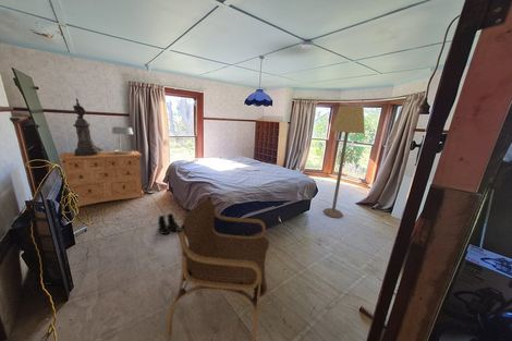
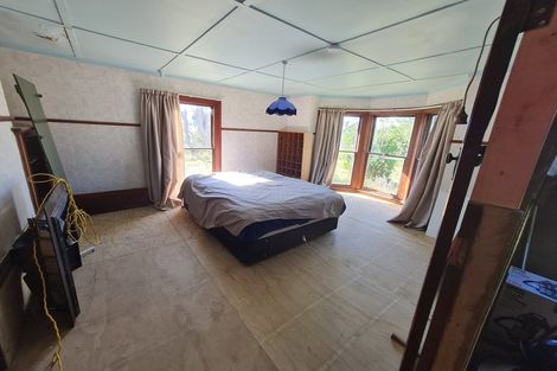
- armchair (224, 263)
- boots (168, 222)
- decorative urn (85, 126)
- lamp (120, 139)
- dresser (106, 175)
- lamp (341, 163)
